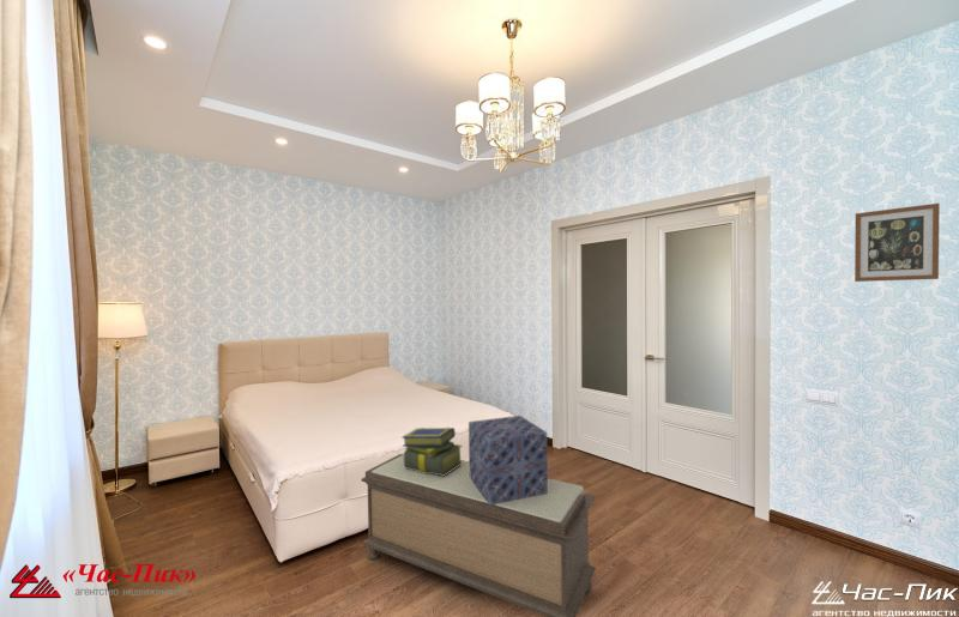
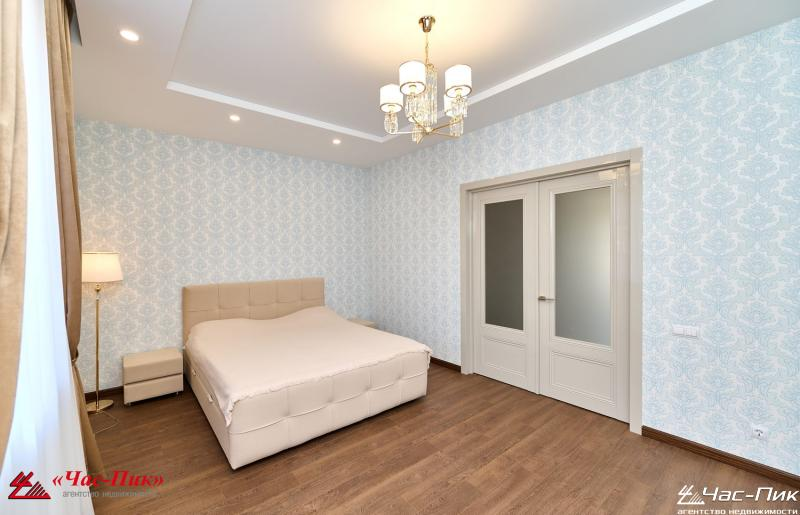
- wall art (894, 244)
- stack of books (430, 448)
- decorative box (506, 455)
- bench (471, 525)
